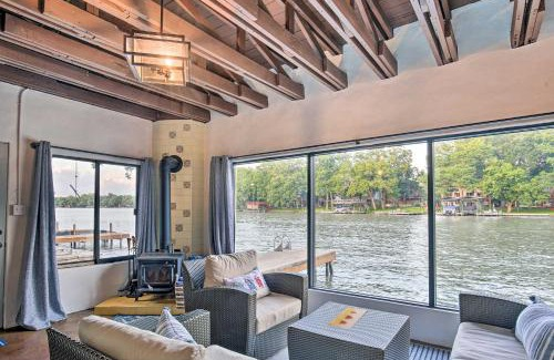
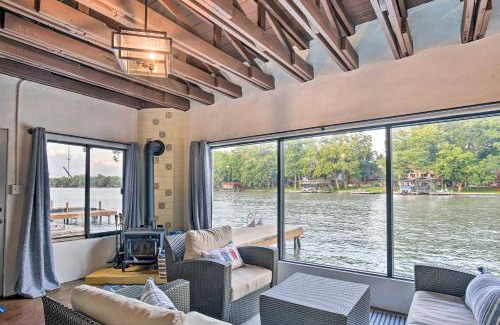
- painting (348, 317)
